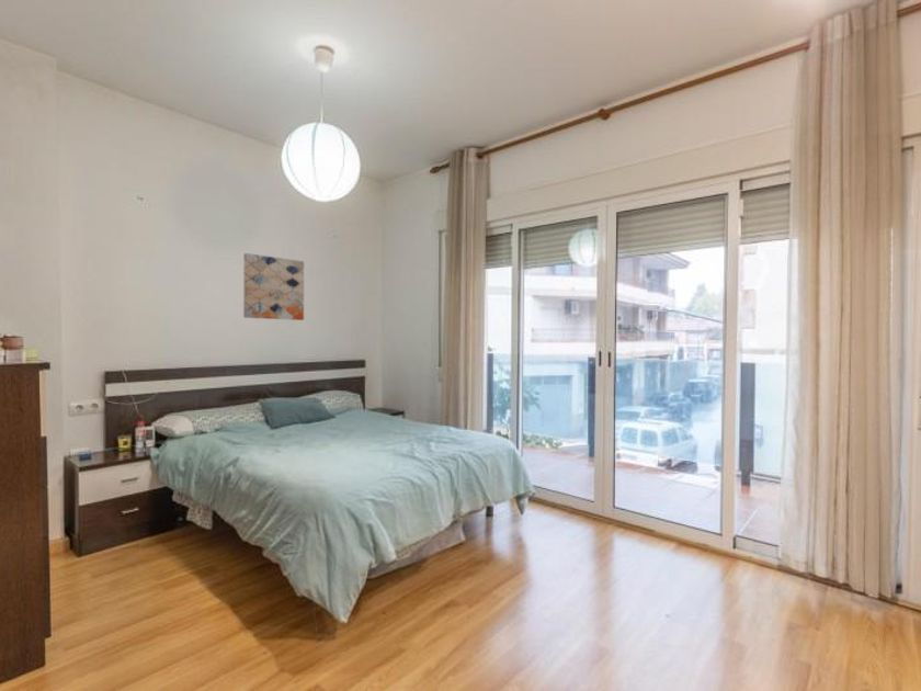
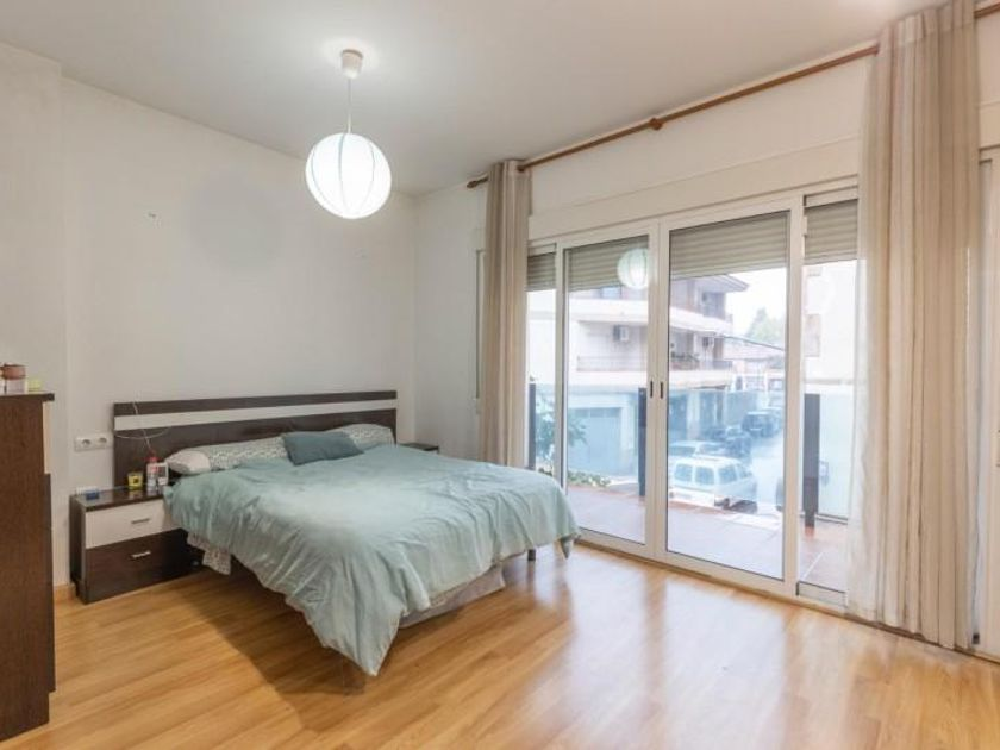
- wall art (274, 287)
